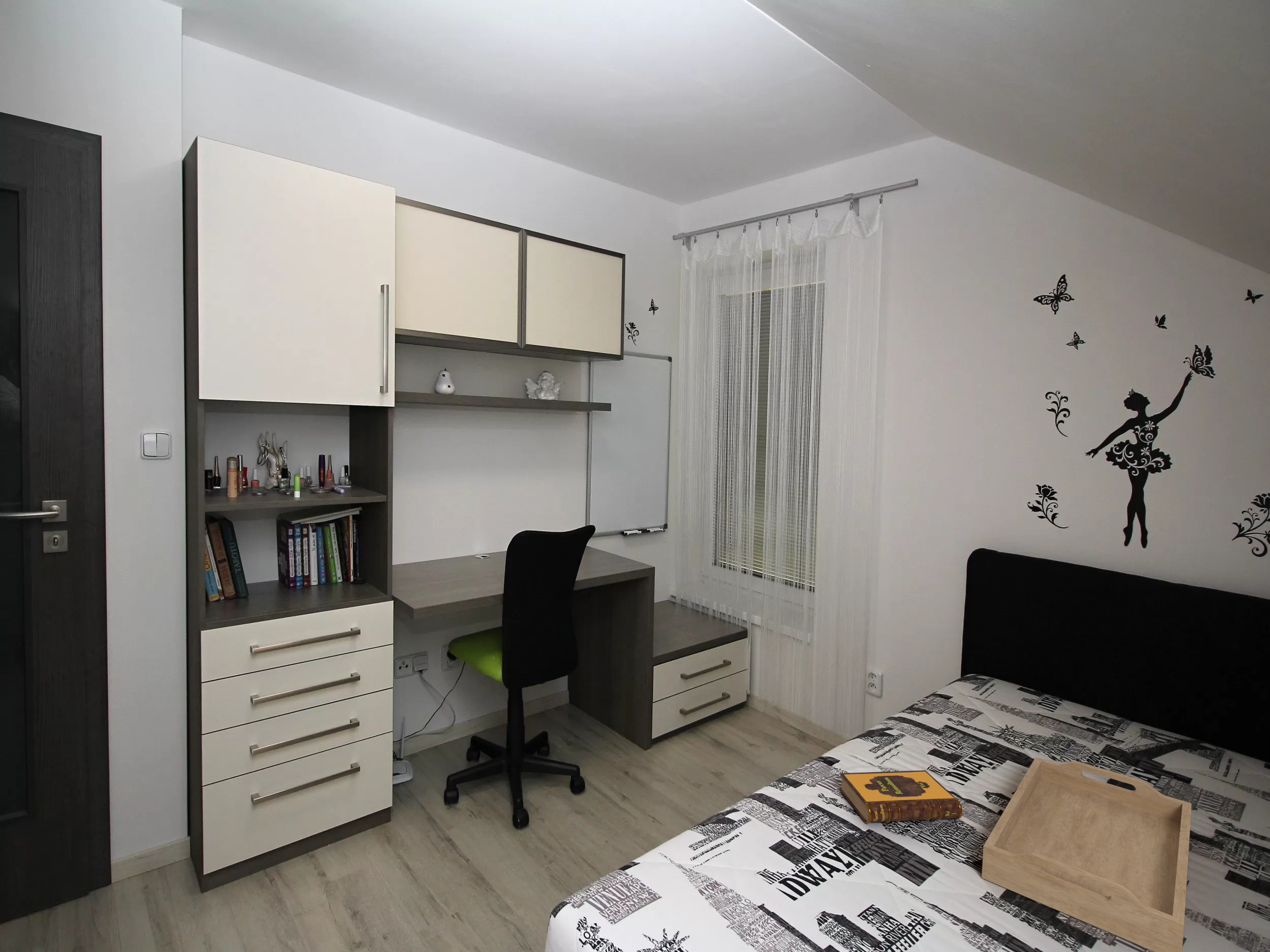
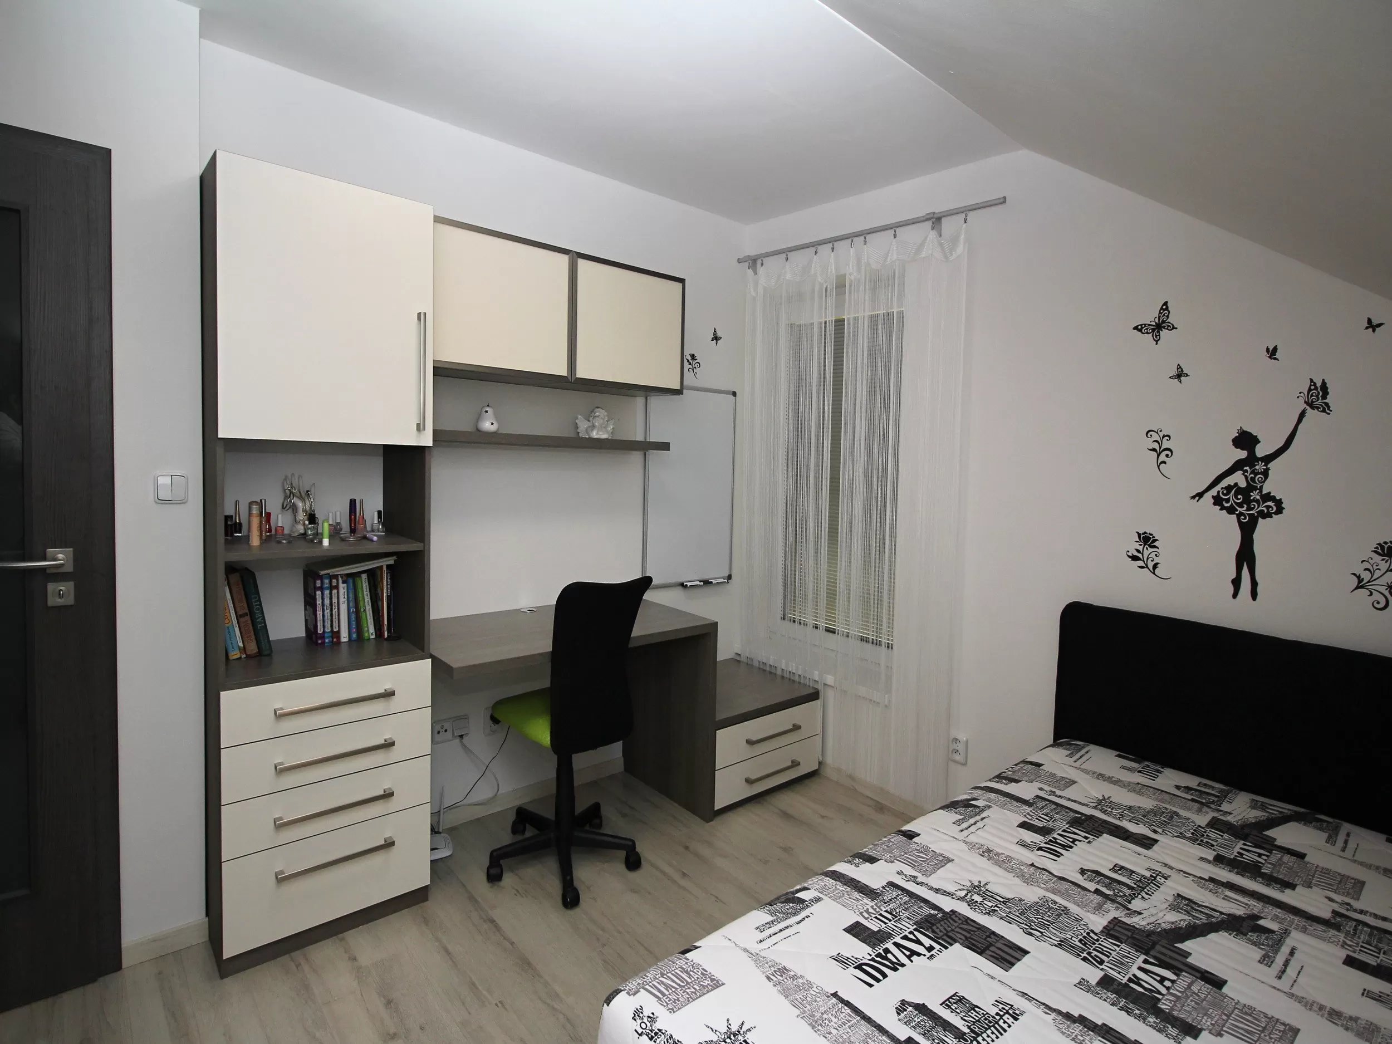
- serving tray (1093, 834)
- hardback book (899, 797)
